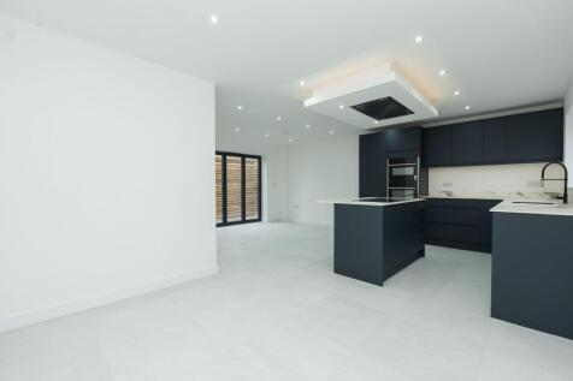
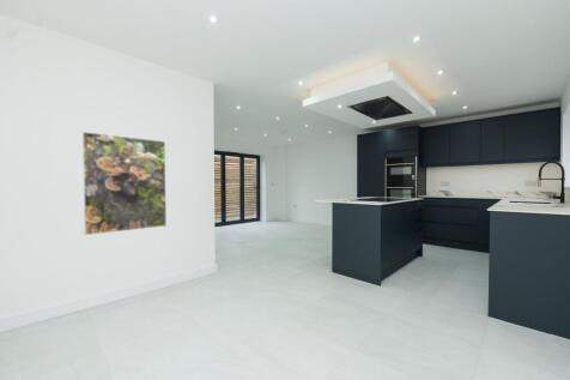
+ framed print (128, 183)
